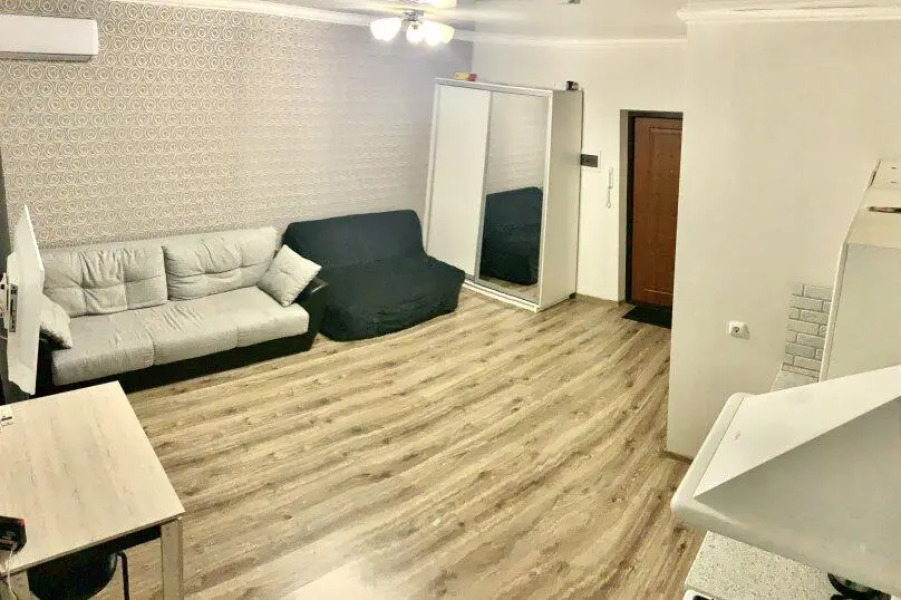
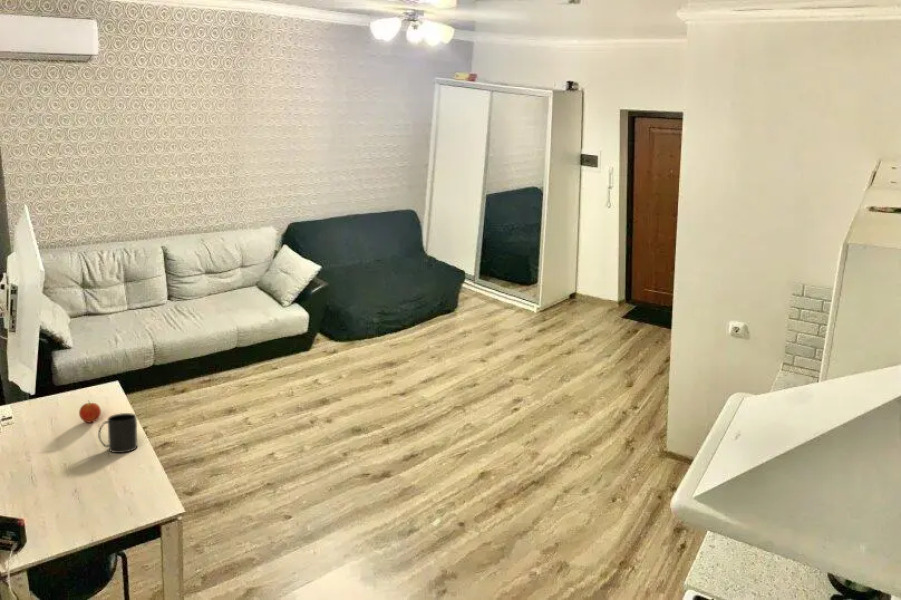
+ mug (117, 433)
+ fruit (90, 411)
